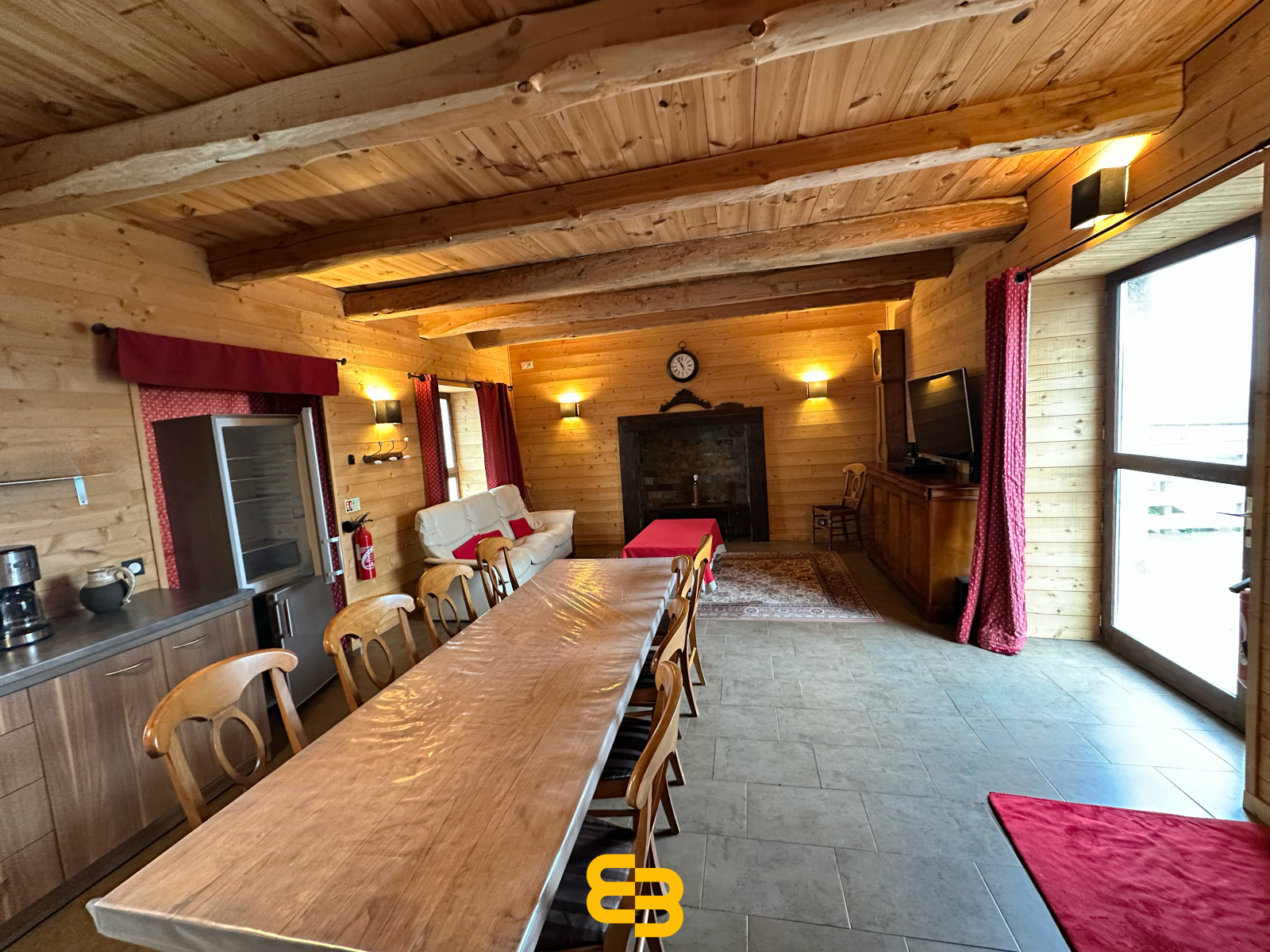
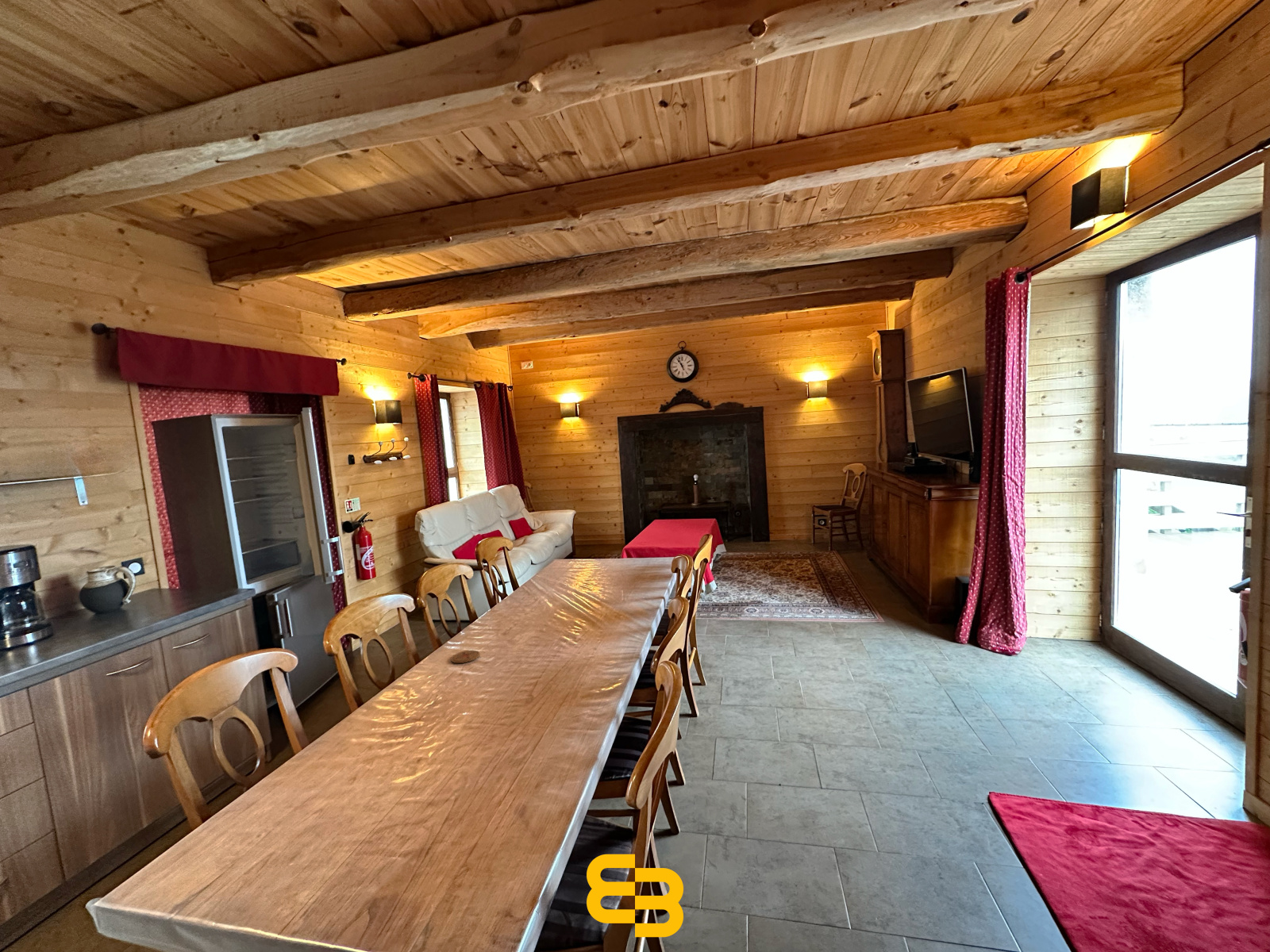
+ coaster (465, 656)
